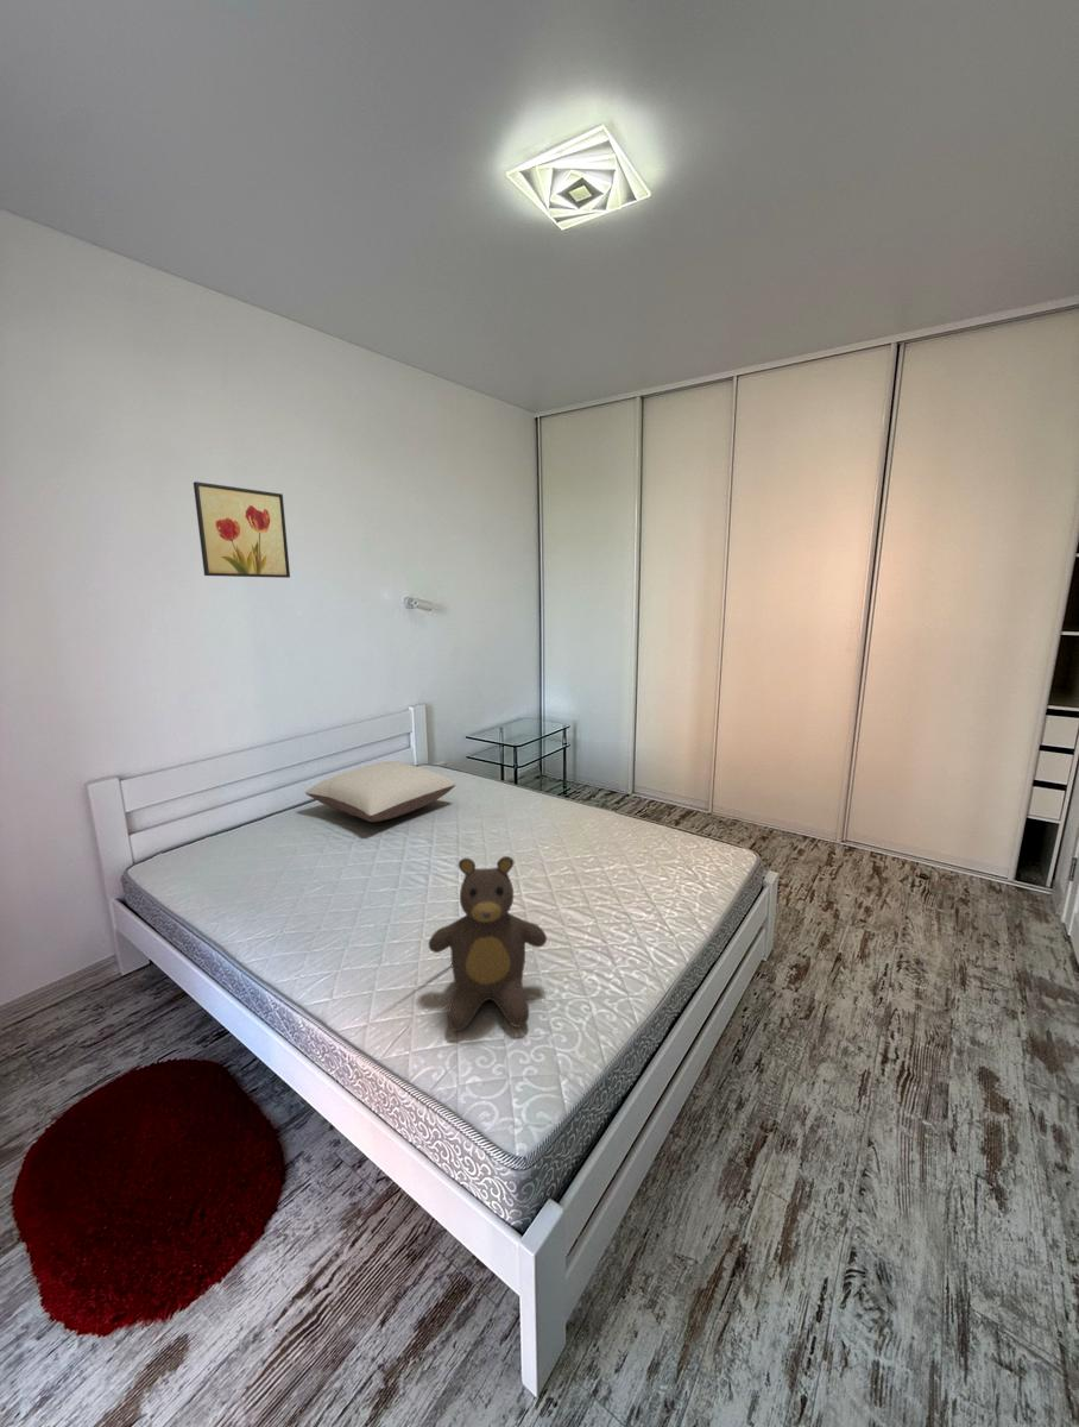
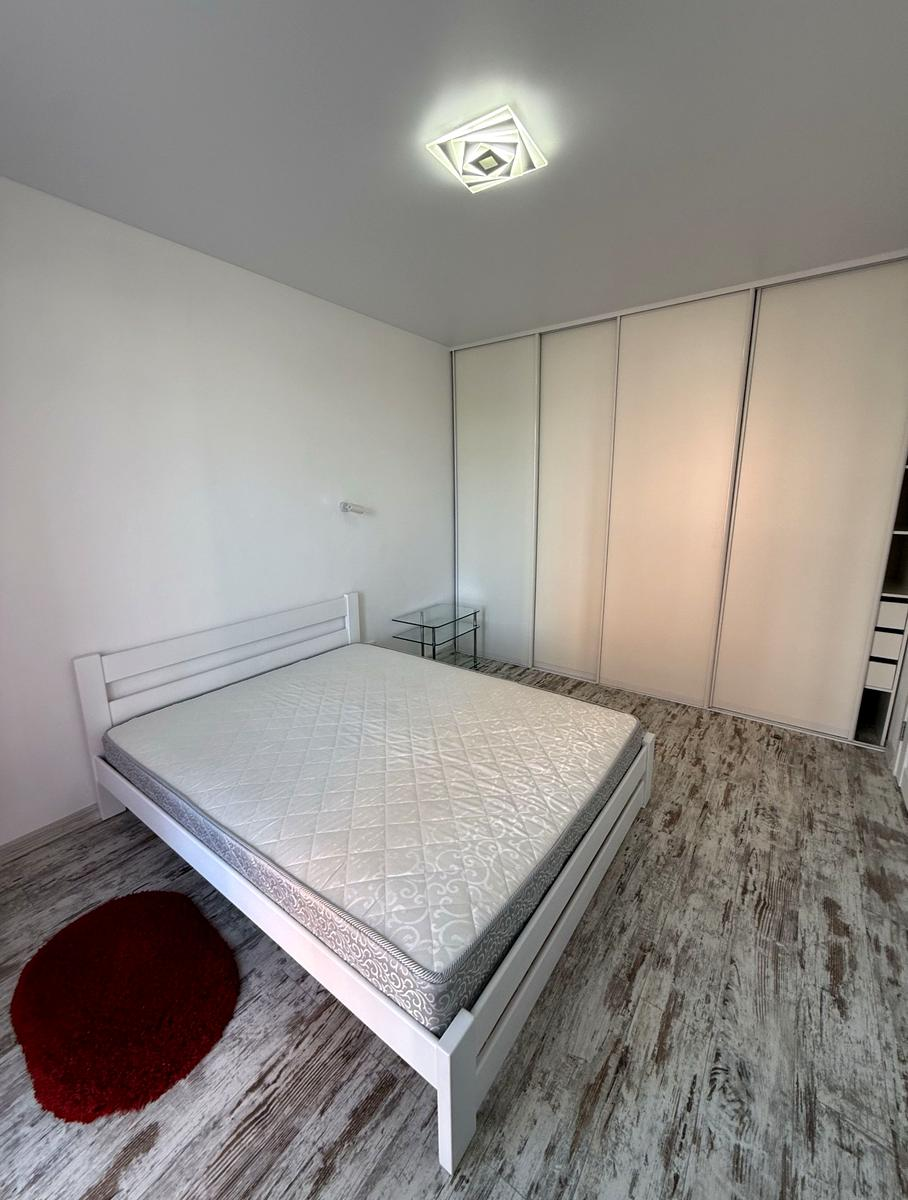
- pillow (381, 790)
- wall art (244, 533)
- teddy bear (487, 935)
